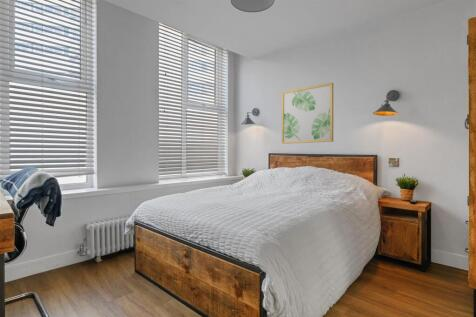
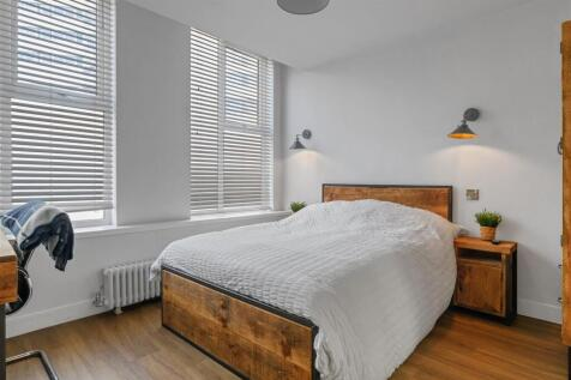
- wall art (305, 115)
